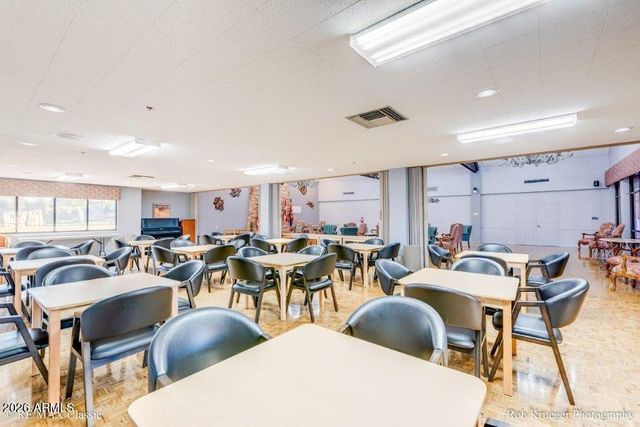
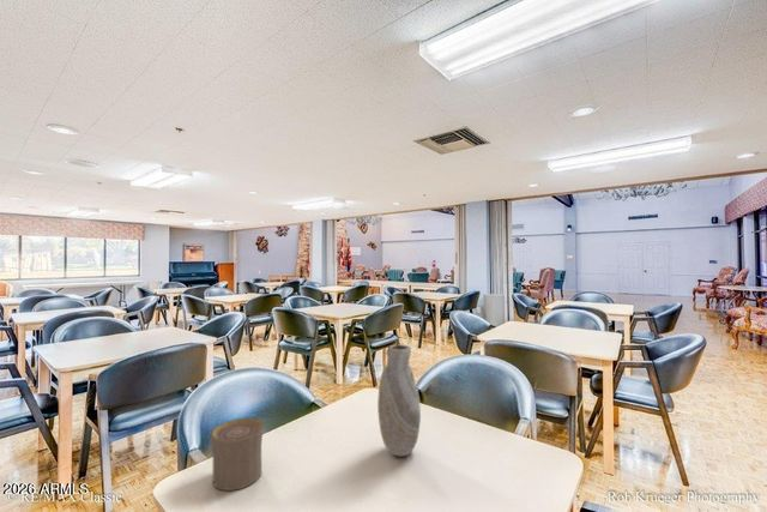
+ vase (399, 398)
+ cup (237, 452)
